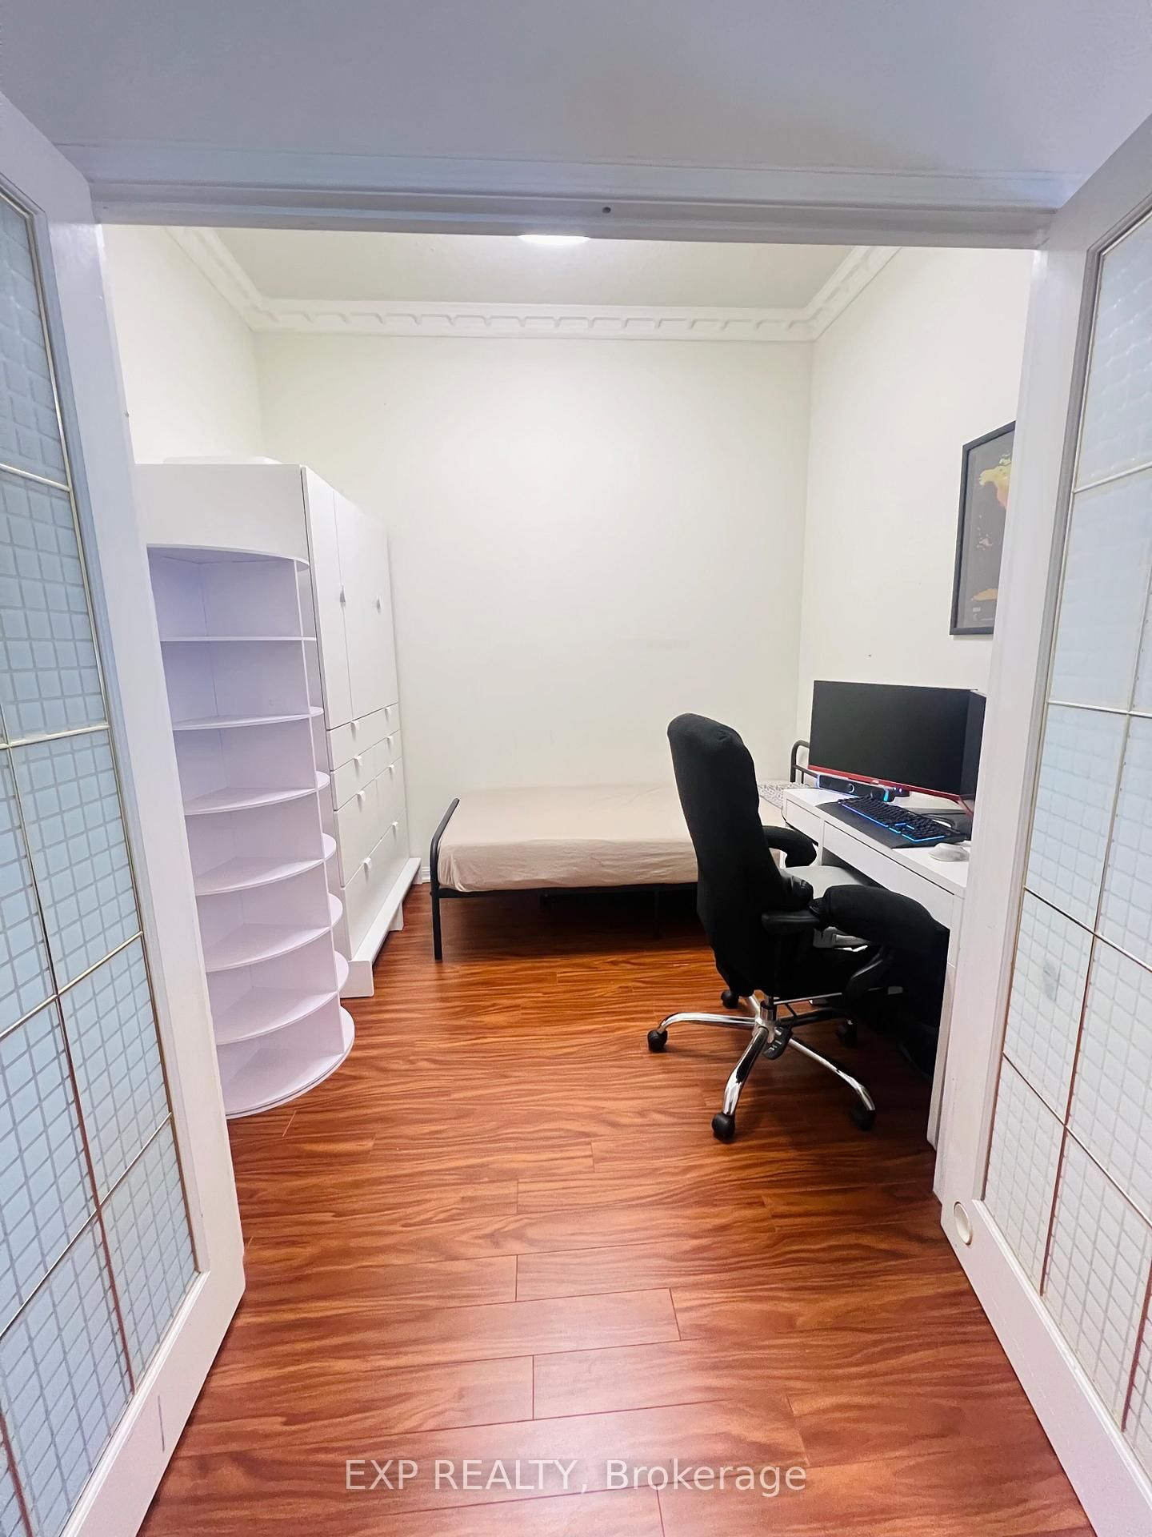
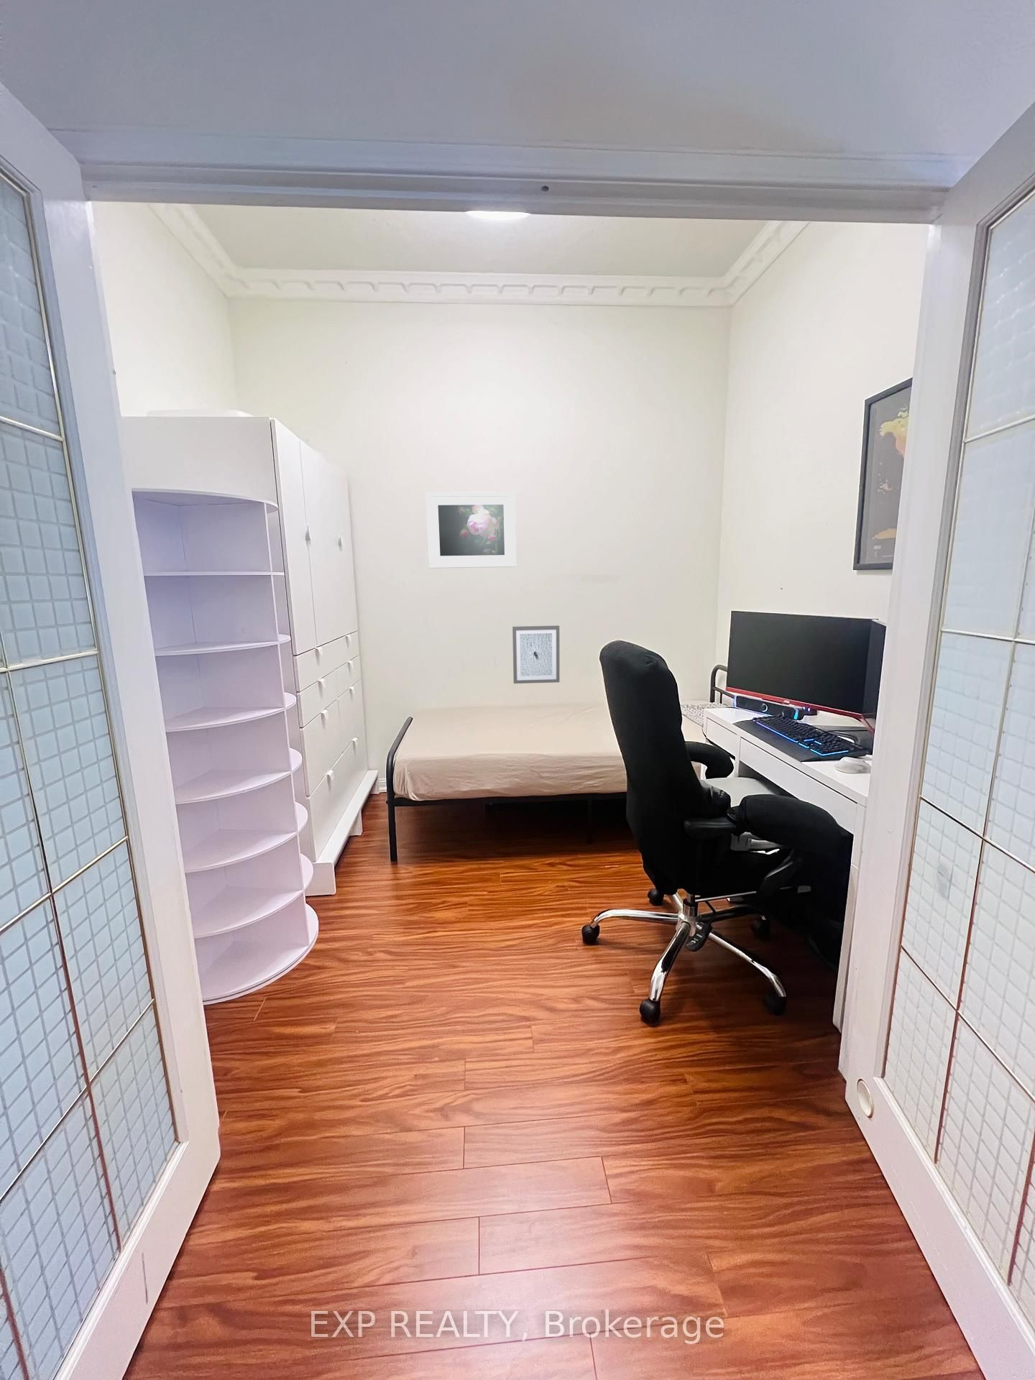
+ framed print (472, 530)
+ wall art (536, 654)
